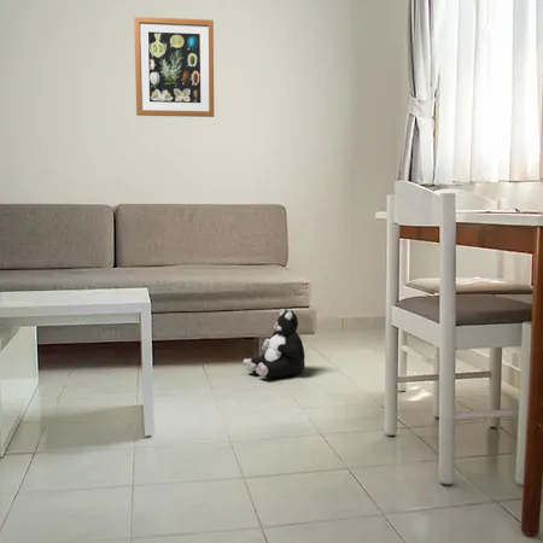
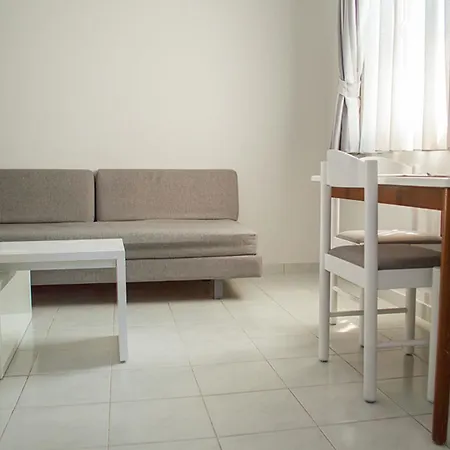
- plush toy (276, 341)
- wall art (174, 68)
